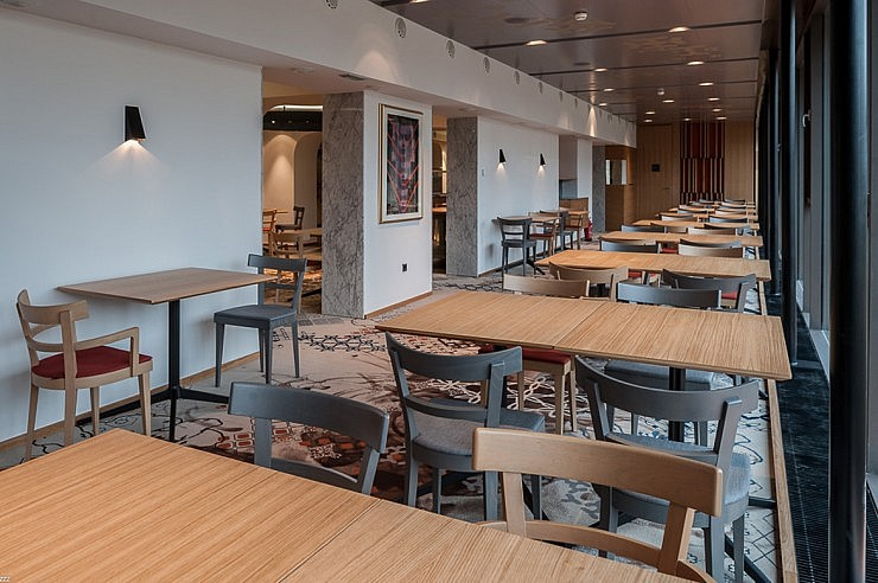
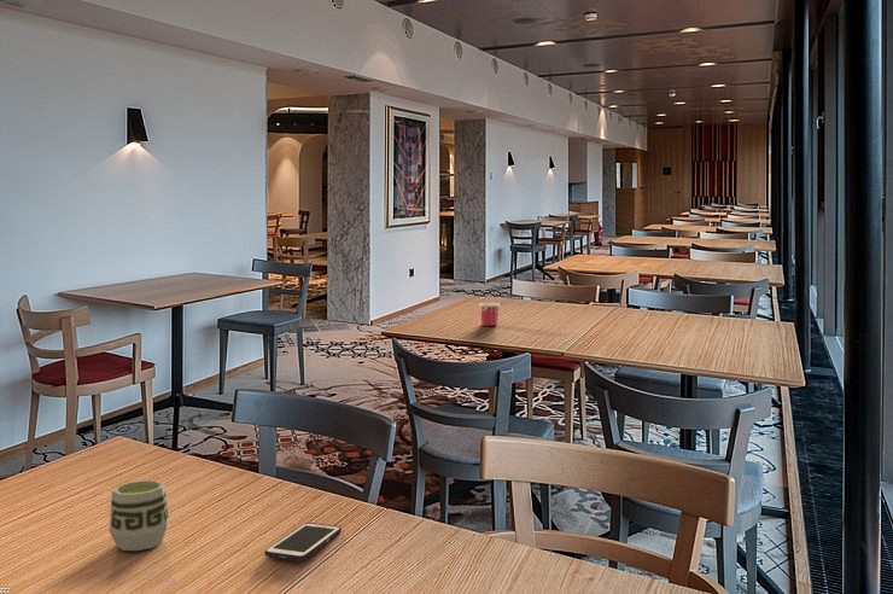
+ cell phone (304, 541)
+ cup (139, 514)
+ cup (489, 314)
